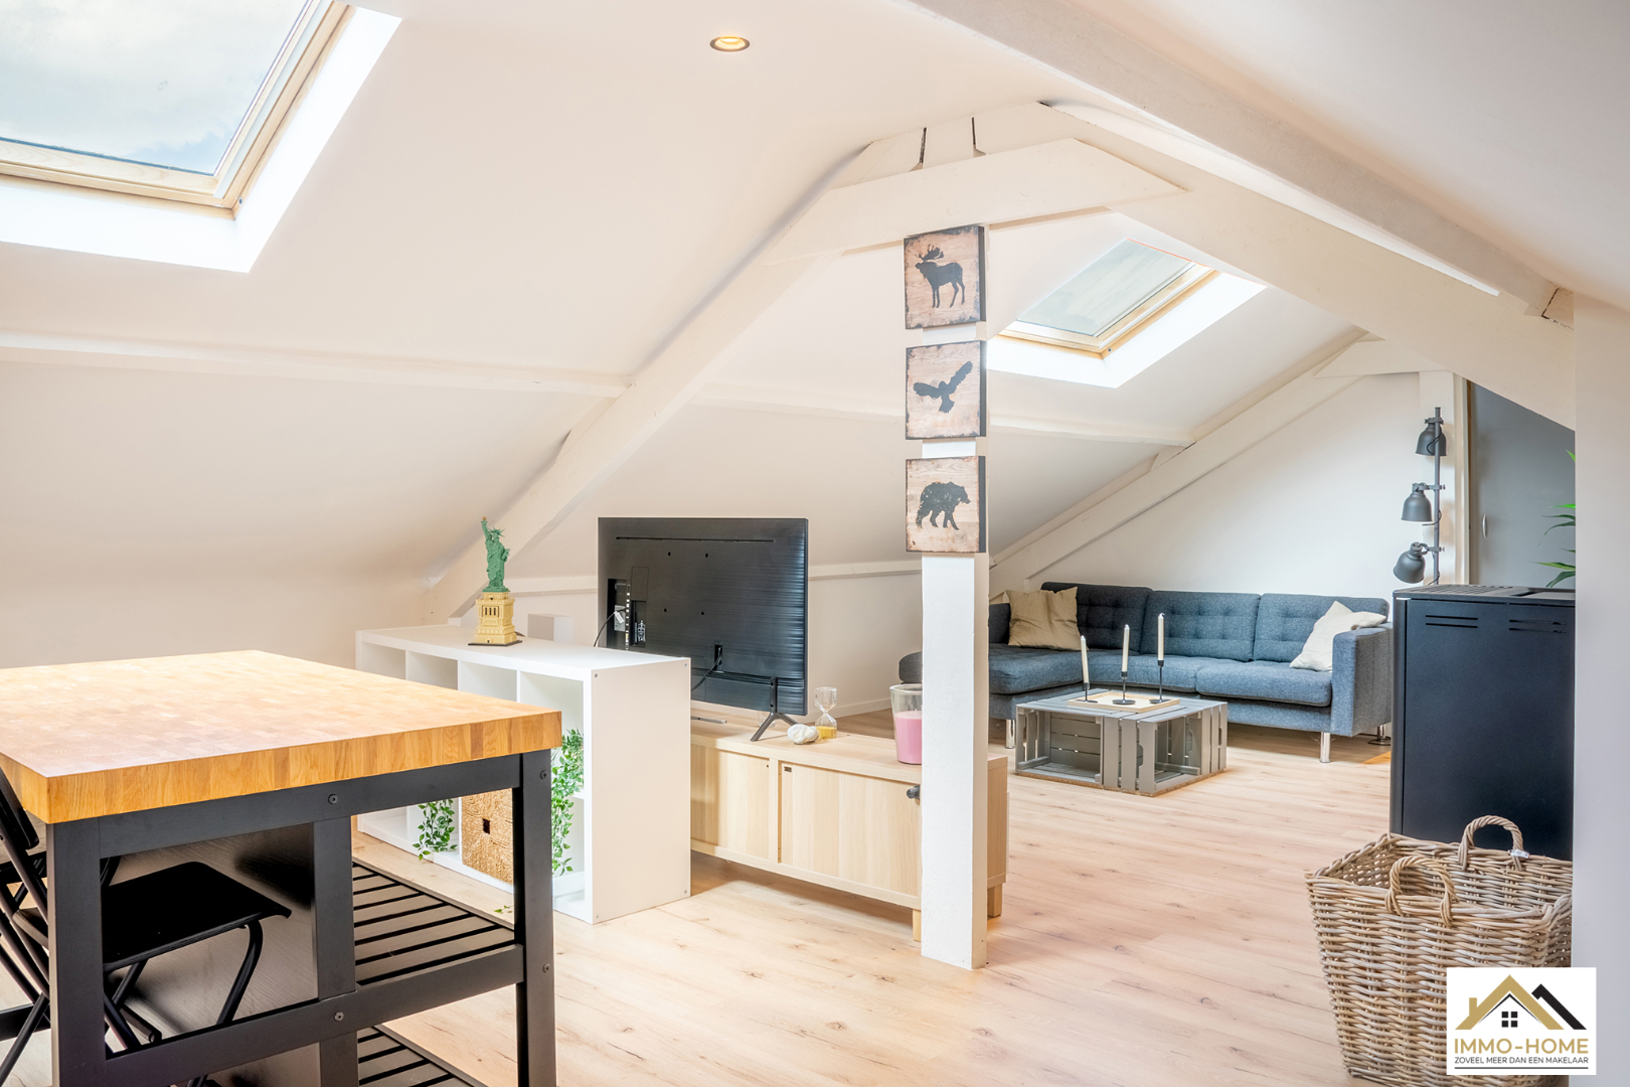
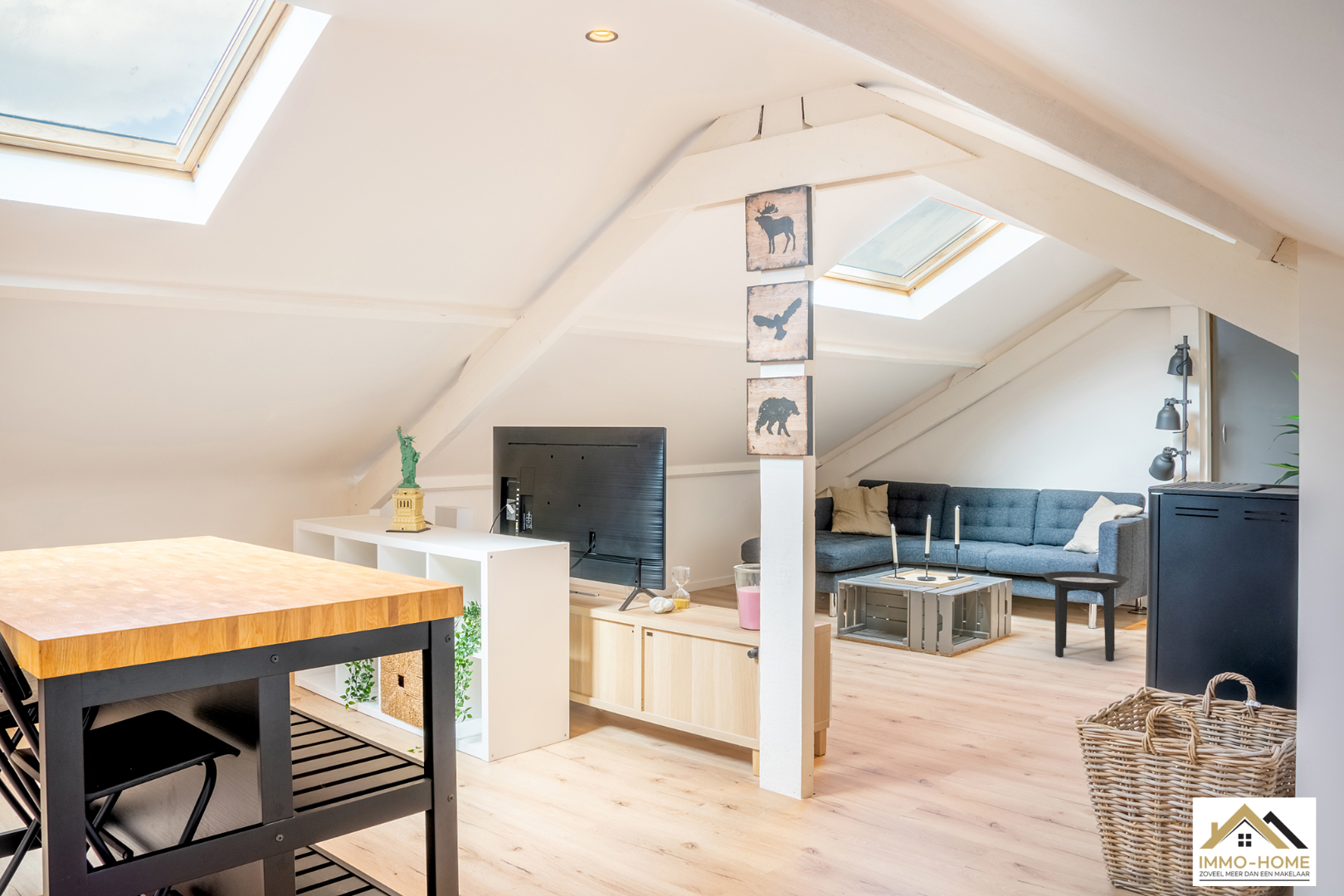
+ side table (1066, 615)
